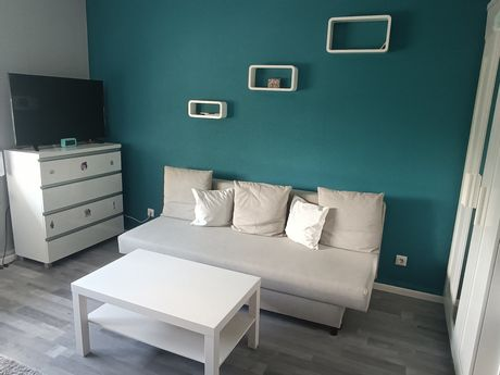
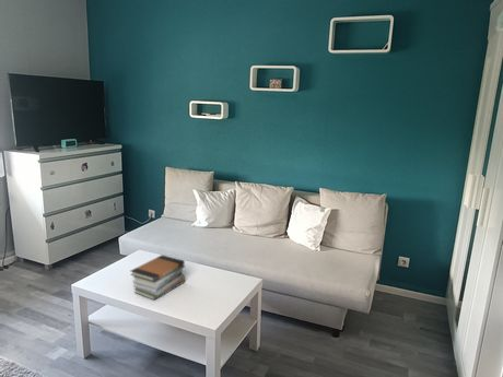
+ book stack (159, 276)
